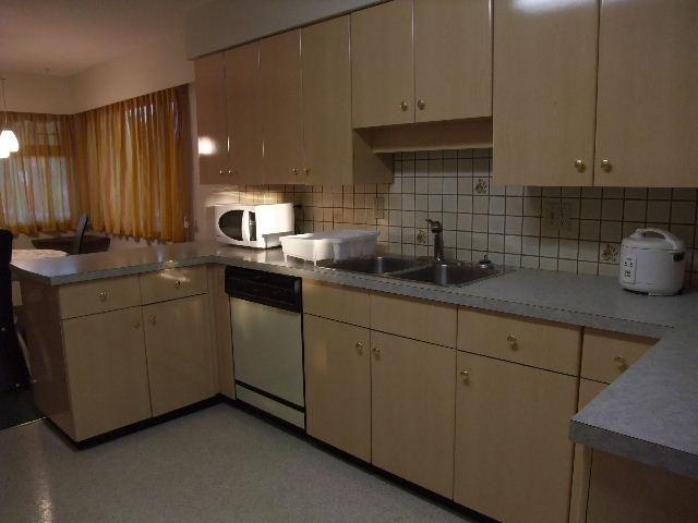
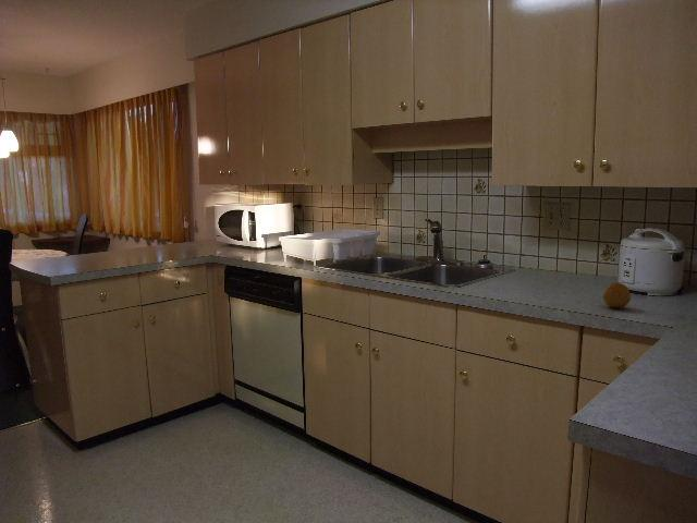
+ fruit (616, 295)
